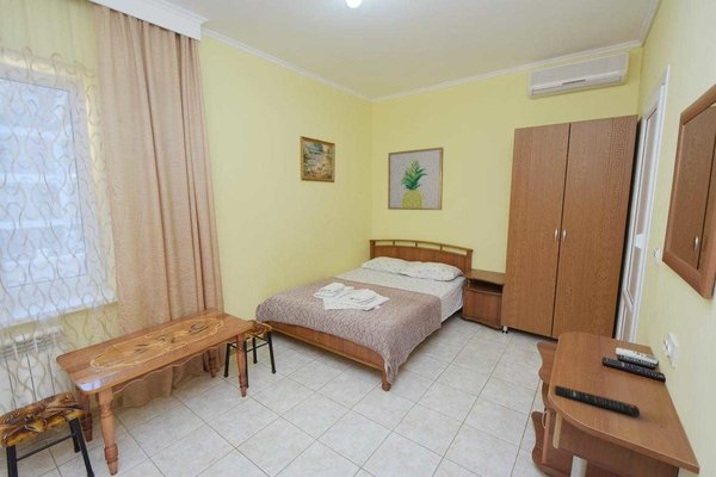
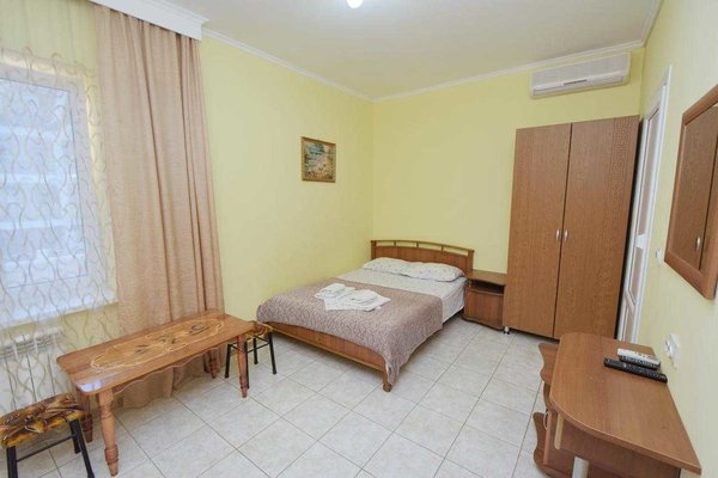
- wall art (413, 180)
- remote control (594, 401)
